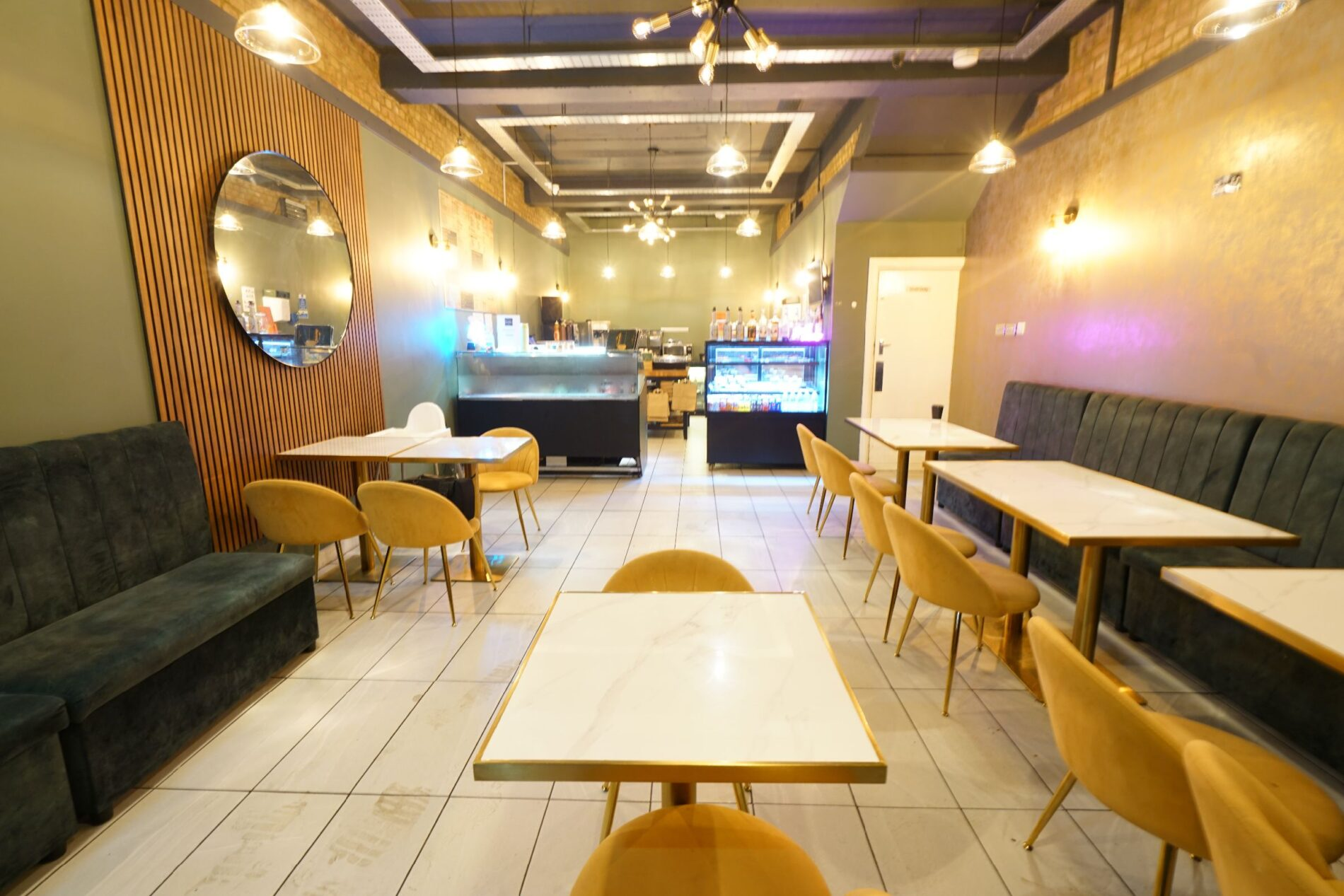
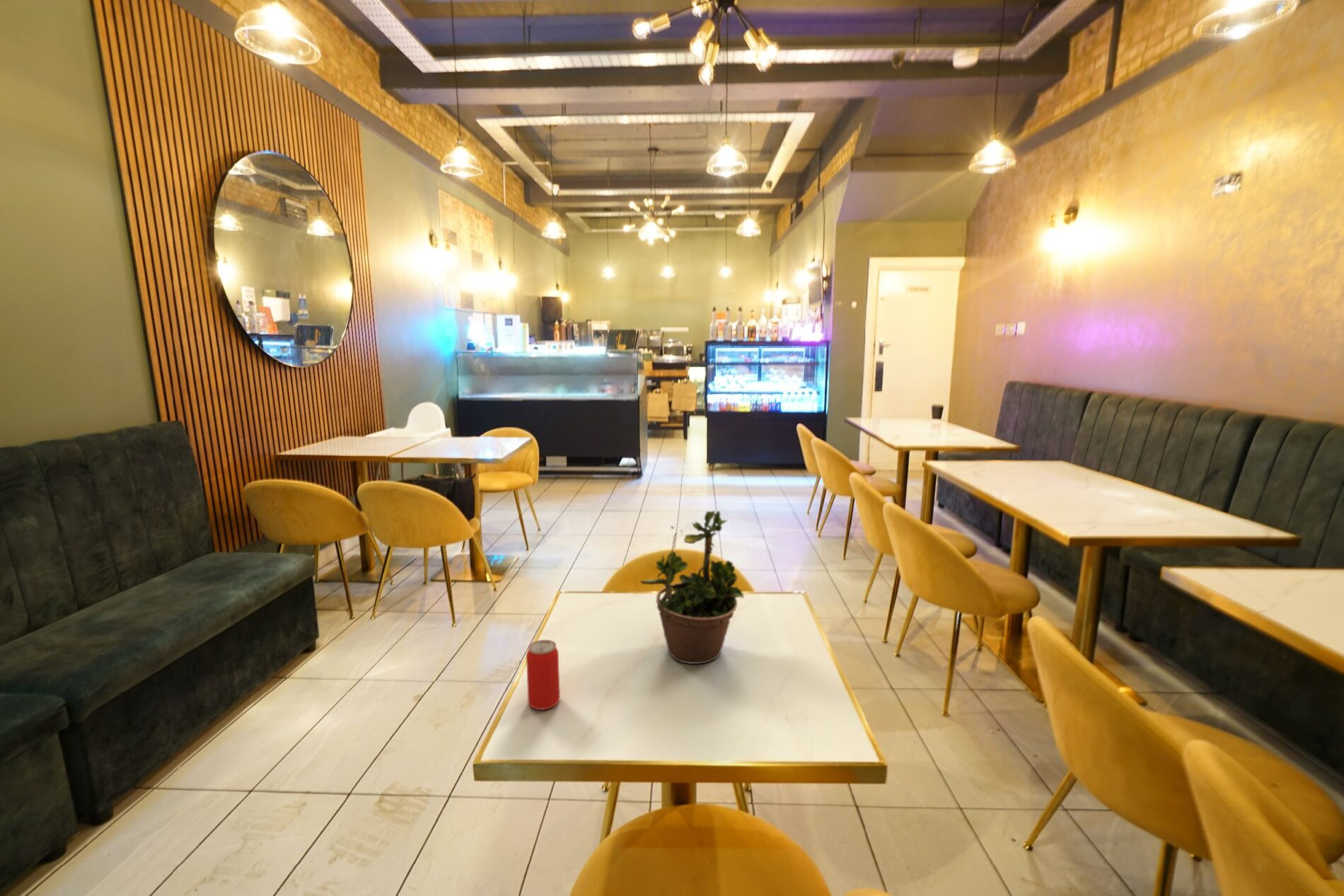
+ potted plant (699, 580)
+ beverage can (543, 674)
